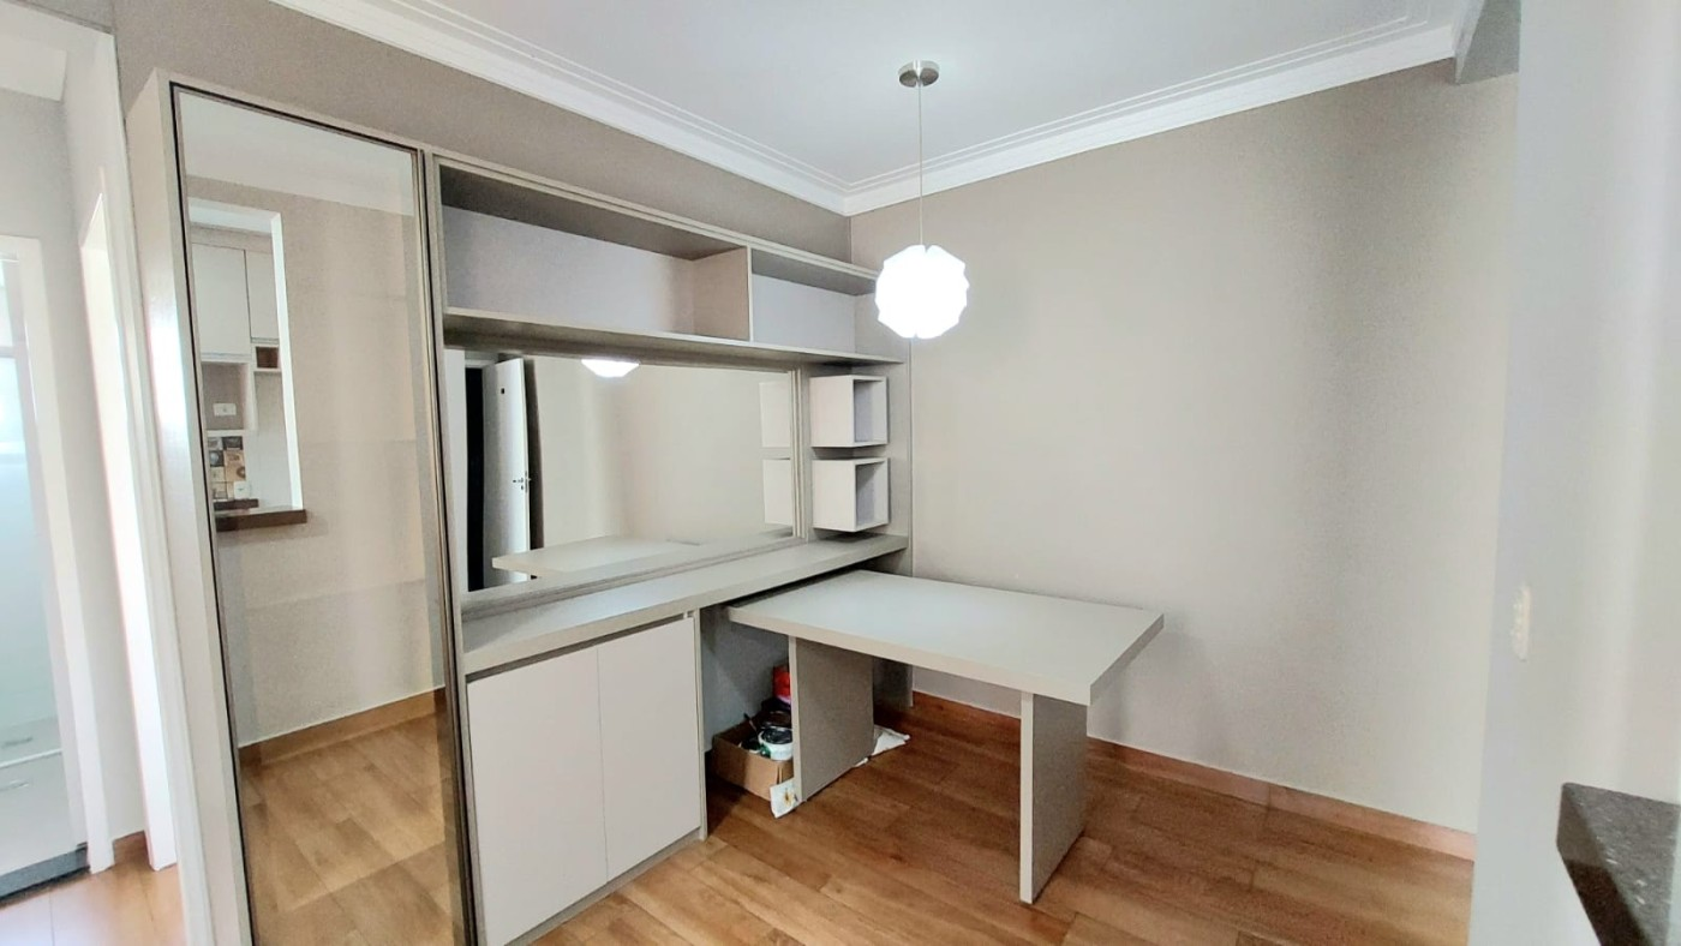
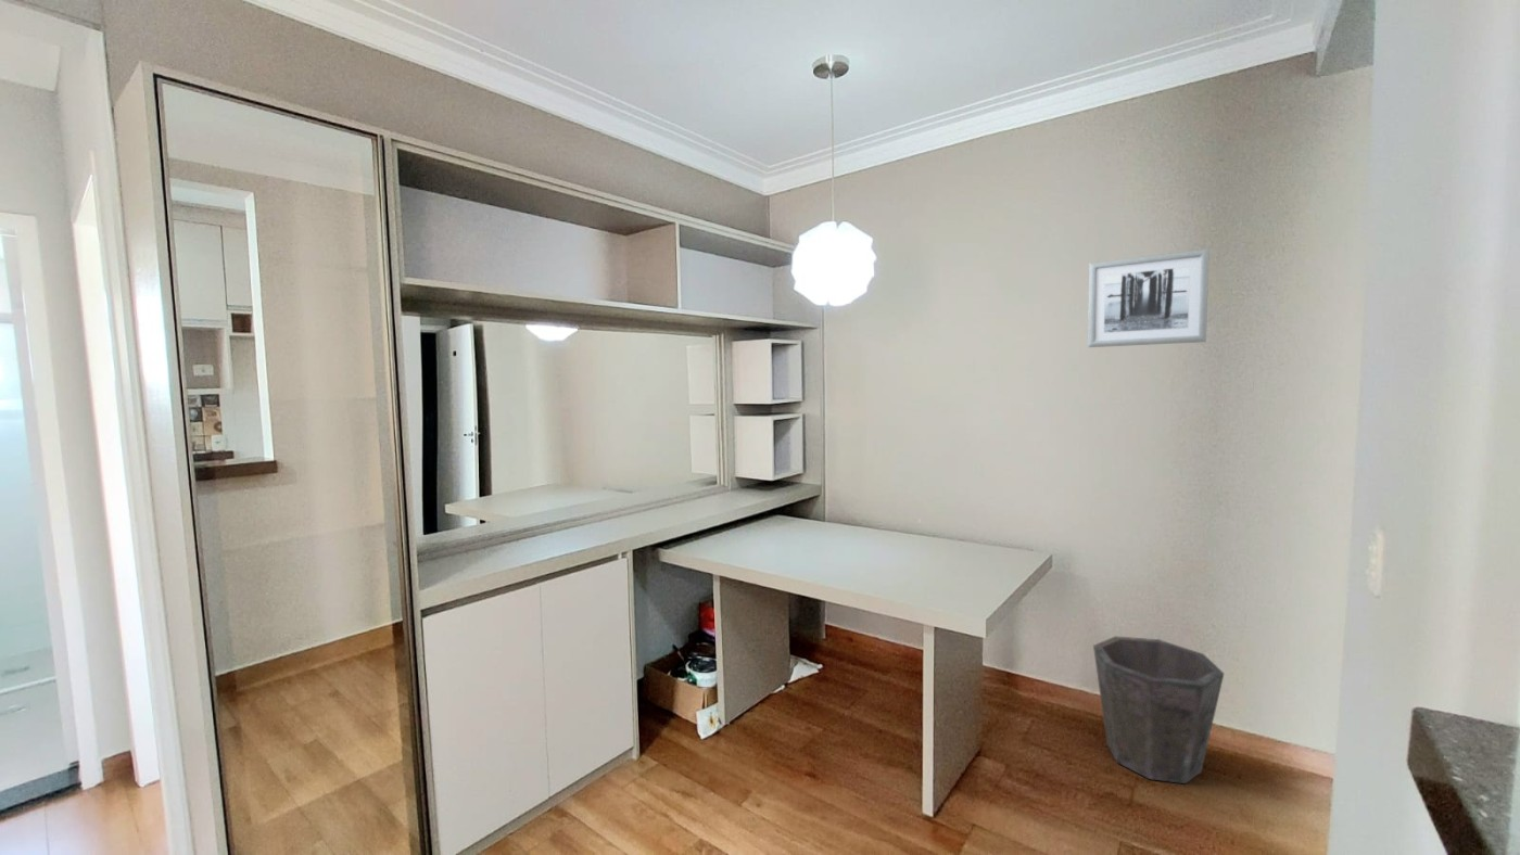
+ waste bin (1153, 709)
+ wall art (1145, 301)
